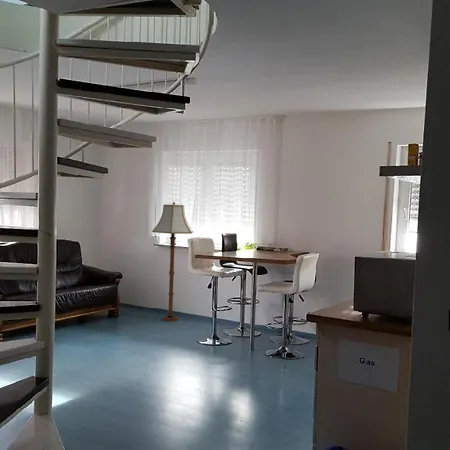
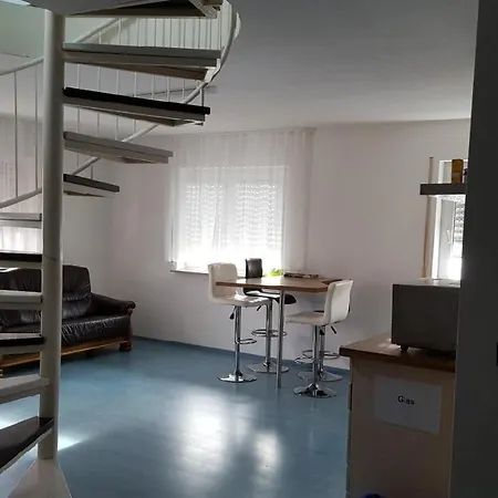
- floor lamp (172, 260)
